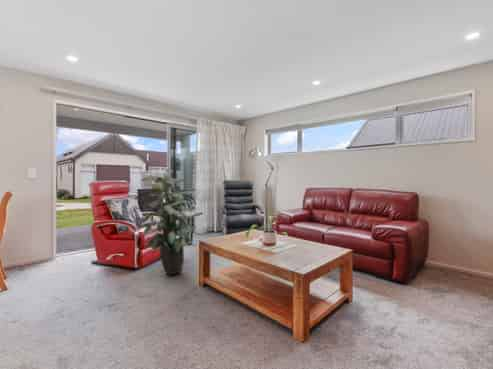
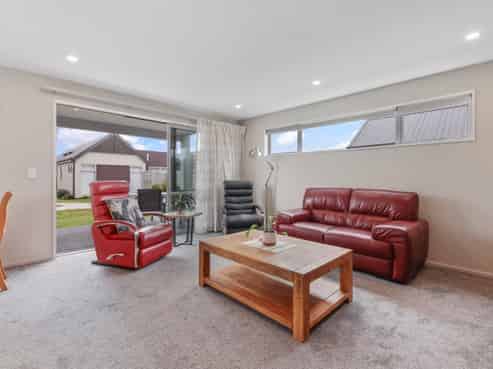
- indoor plant (167, 221)
